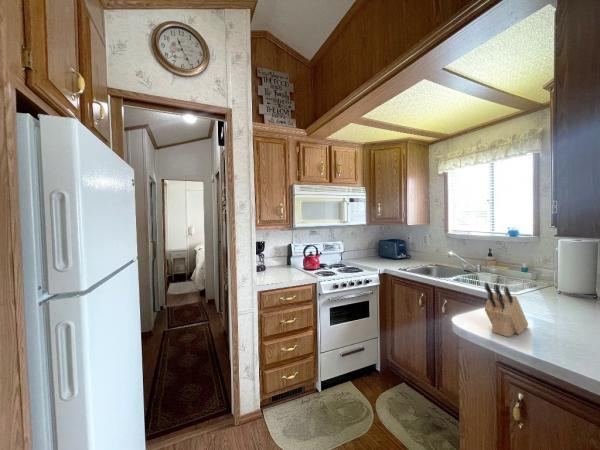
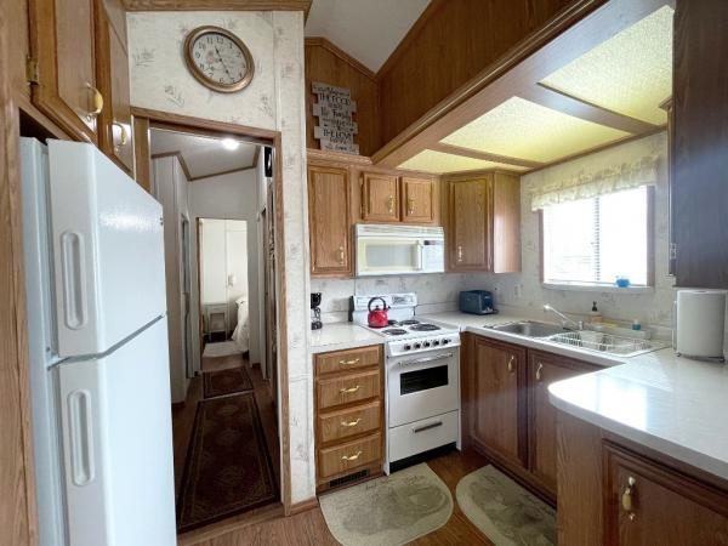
- knife block (505, 305)
